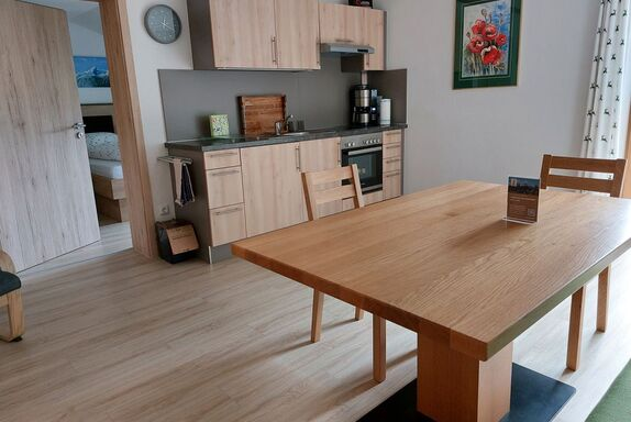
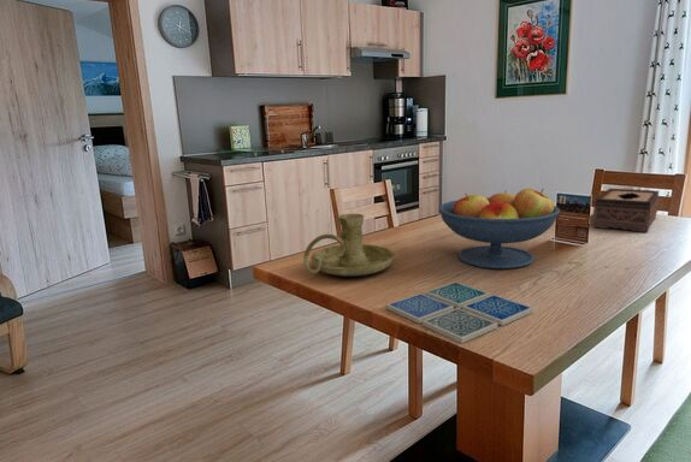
+ fruit bowl (496, 224)
+ tissue box (626, 208)
+ candle holder (344, 244)
+ drink coaster (457, 308)
